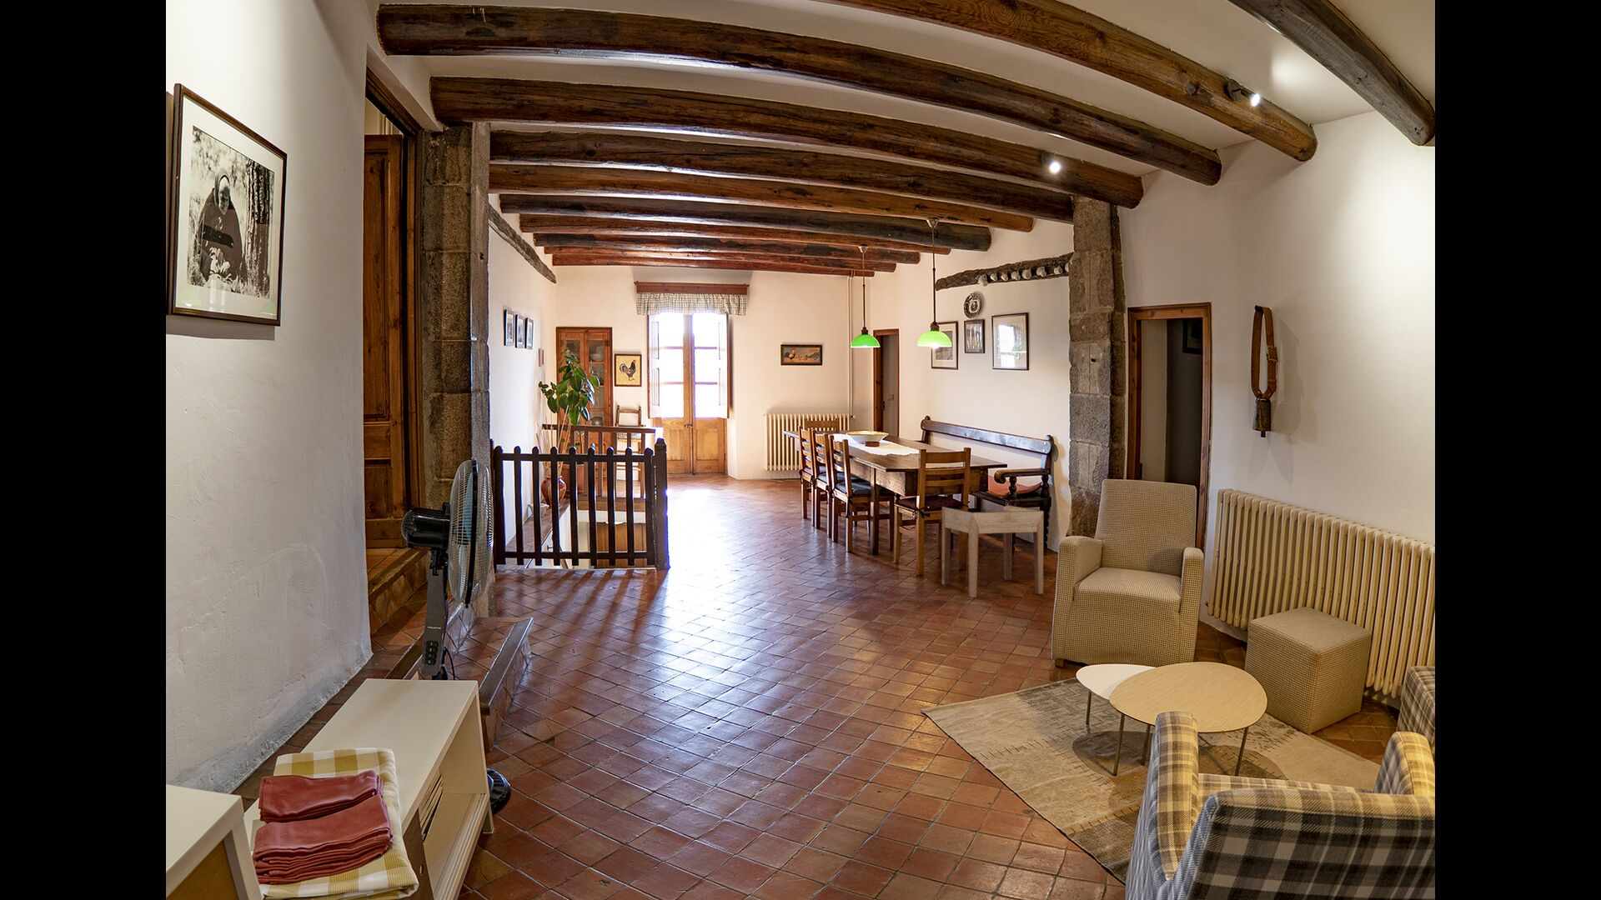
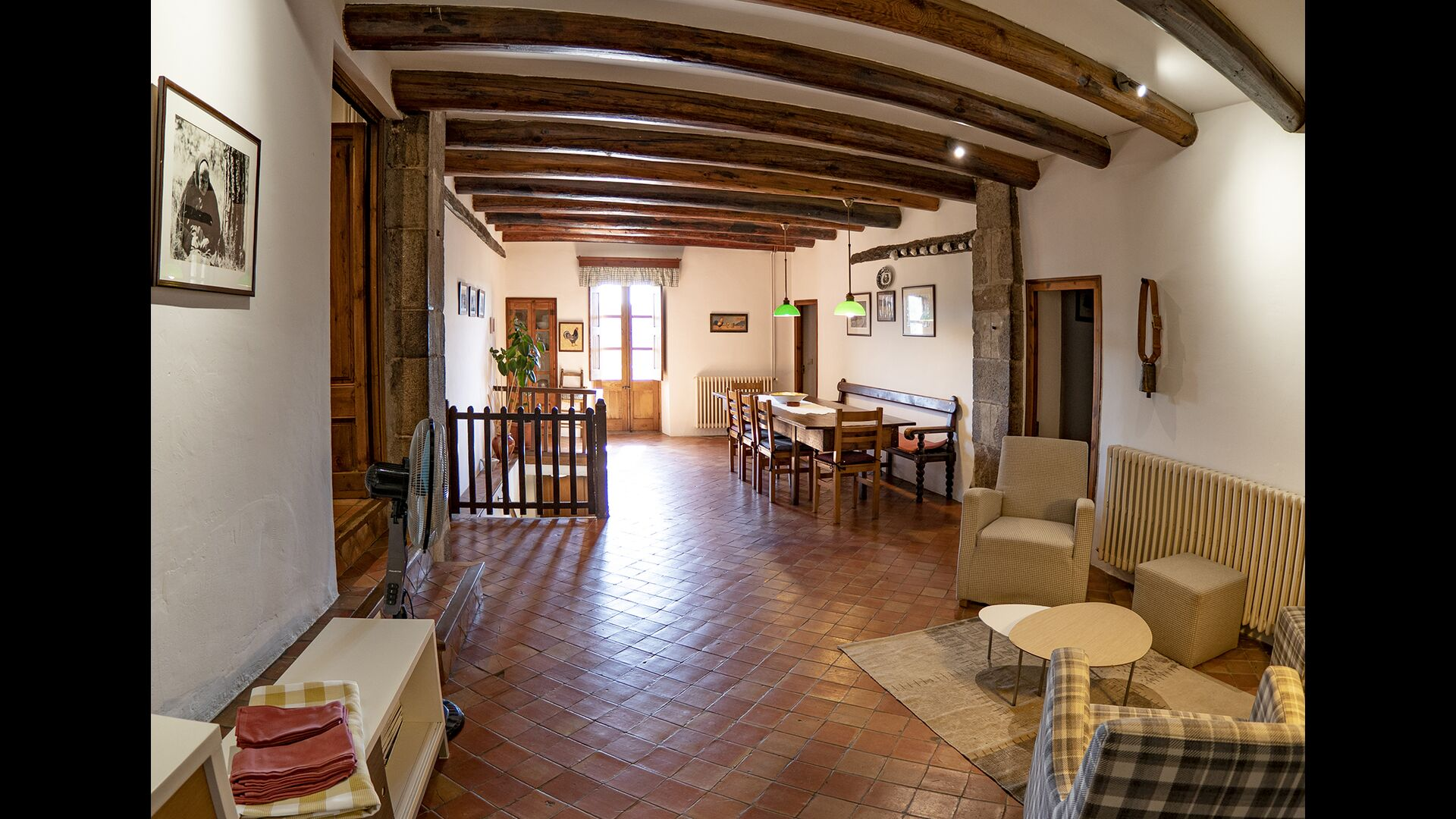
- side table (1003, 548)
